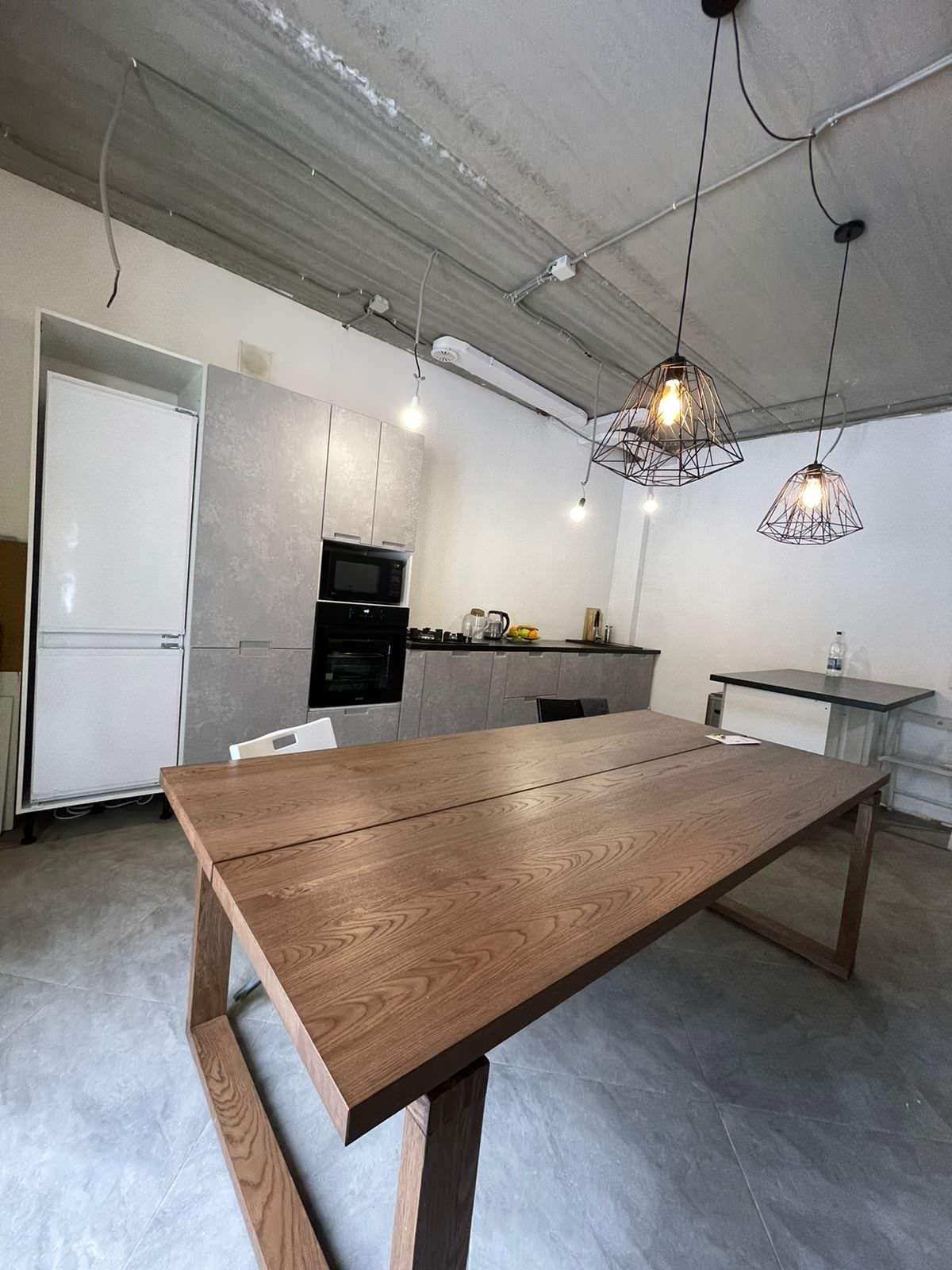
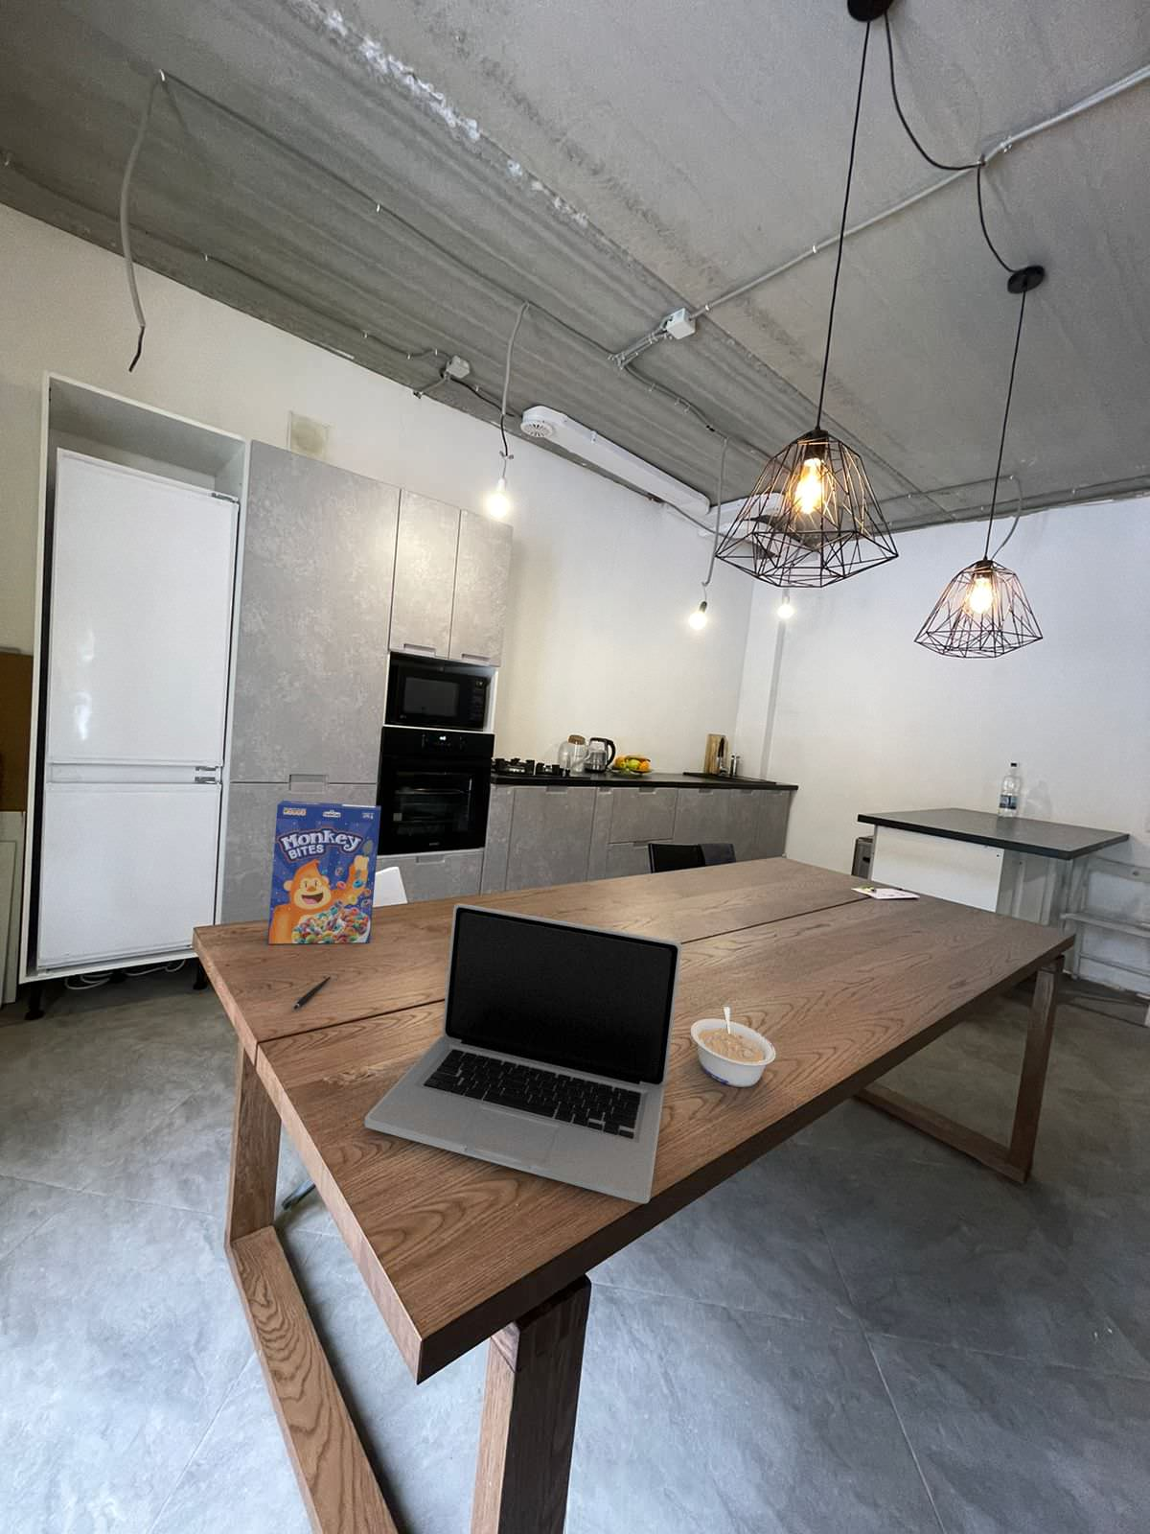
+ laptop (535, 1029)
+ legume (728, 1050)
+ cereal box (326, 872)
+ pen (313, 990)
